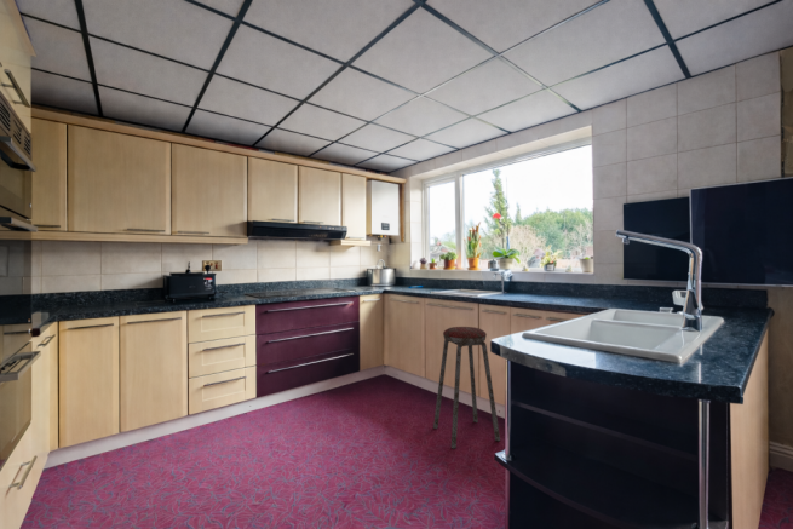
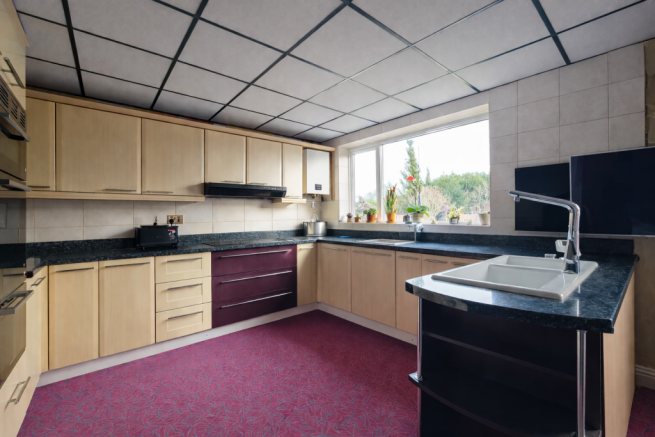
- music stool (459, 380)
